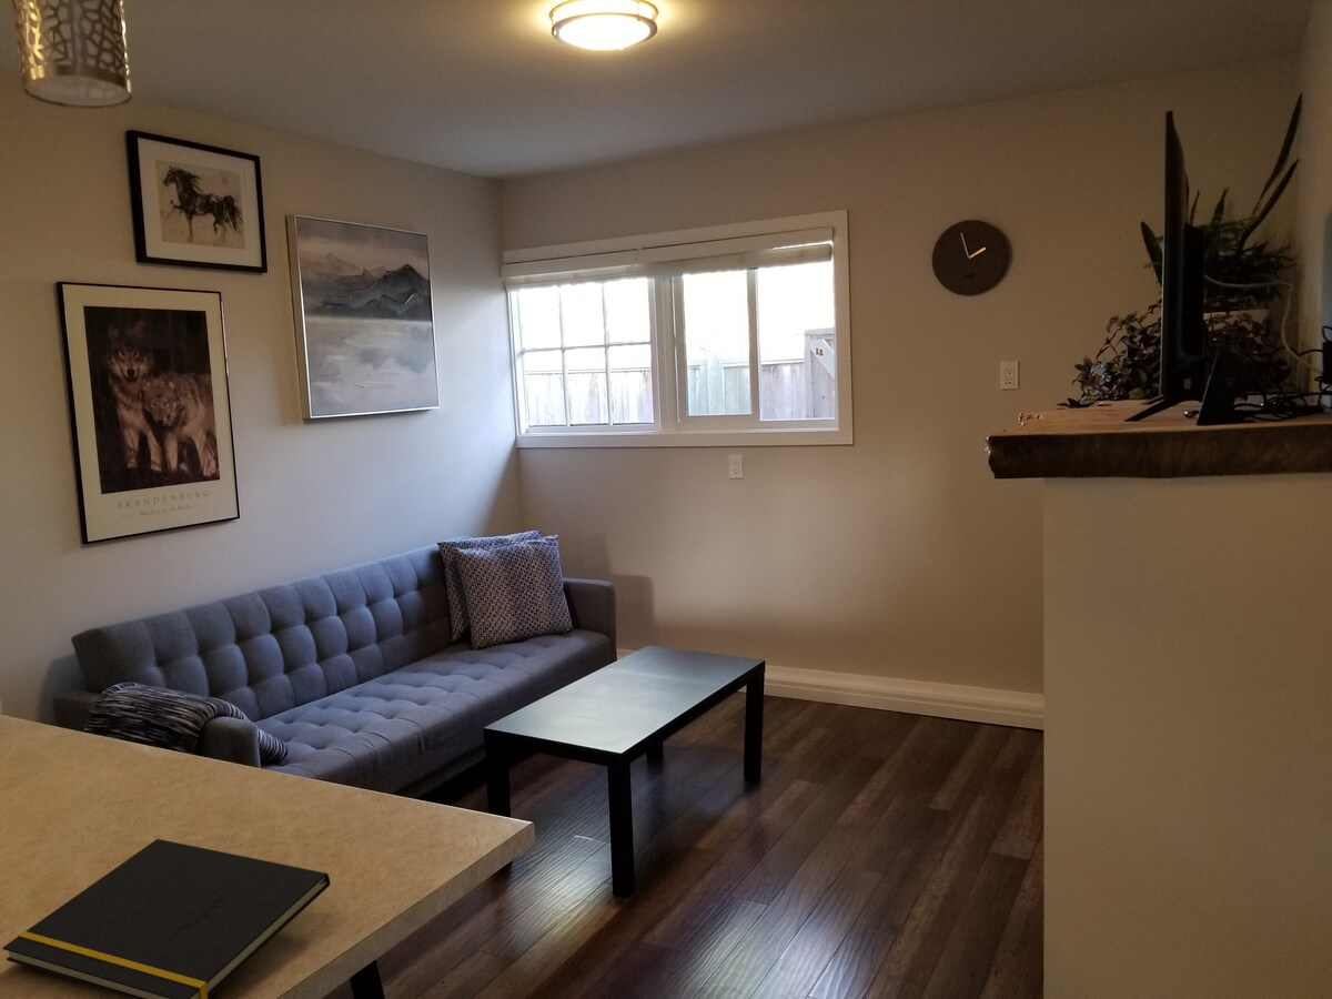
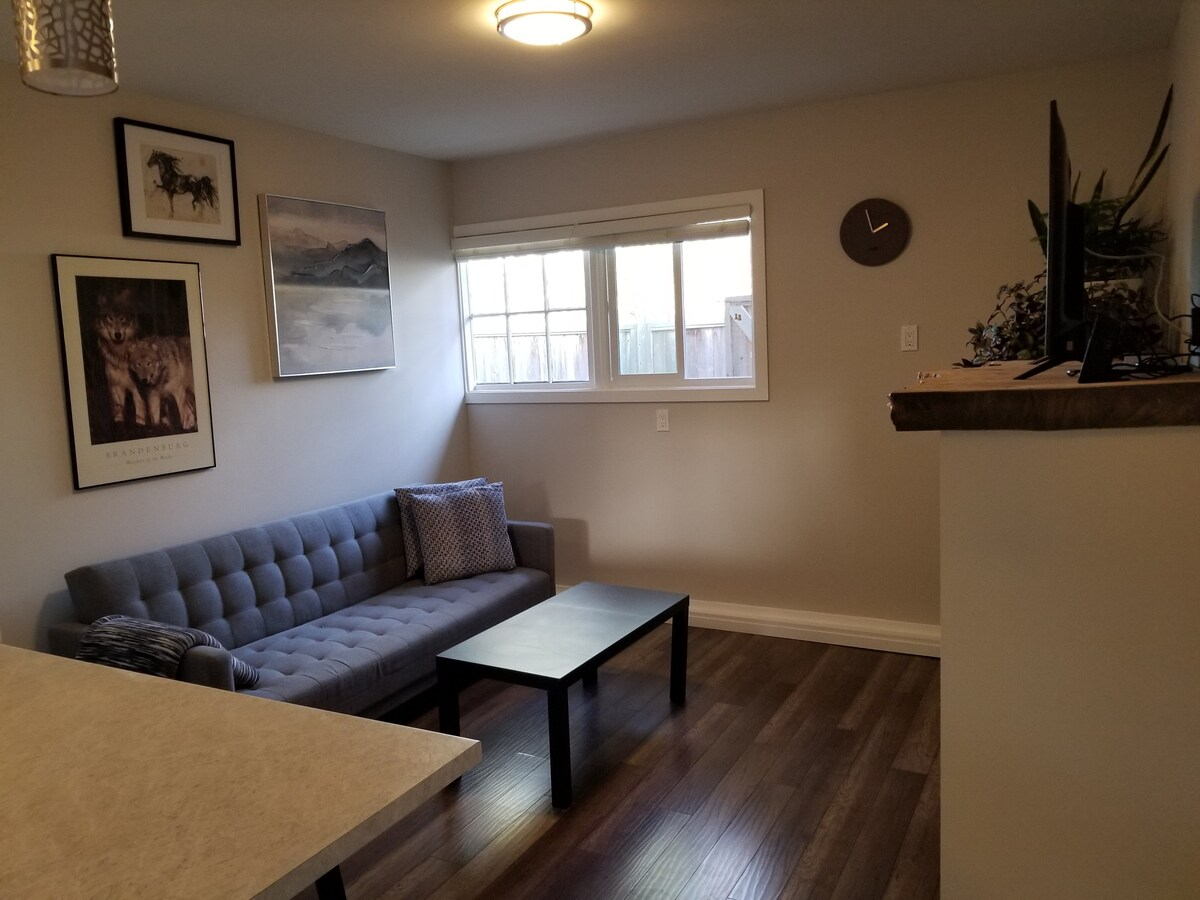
- notepad (171, 915)
